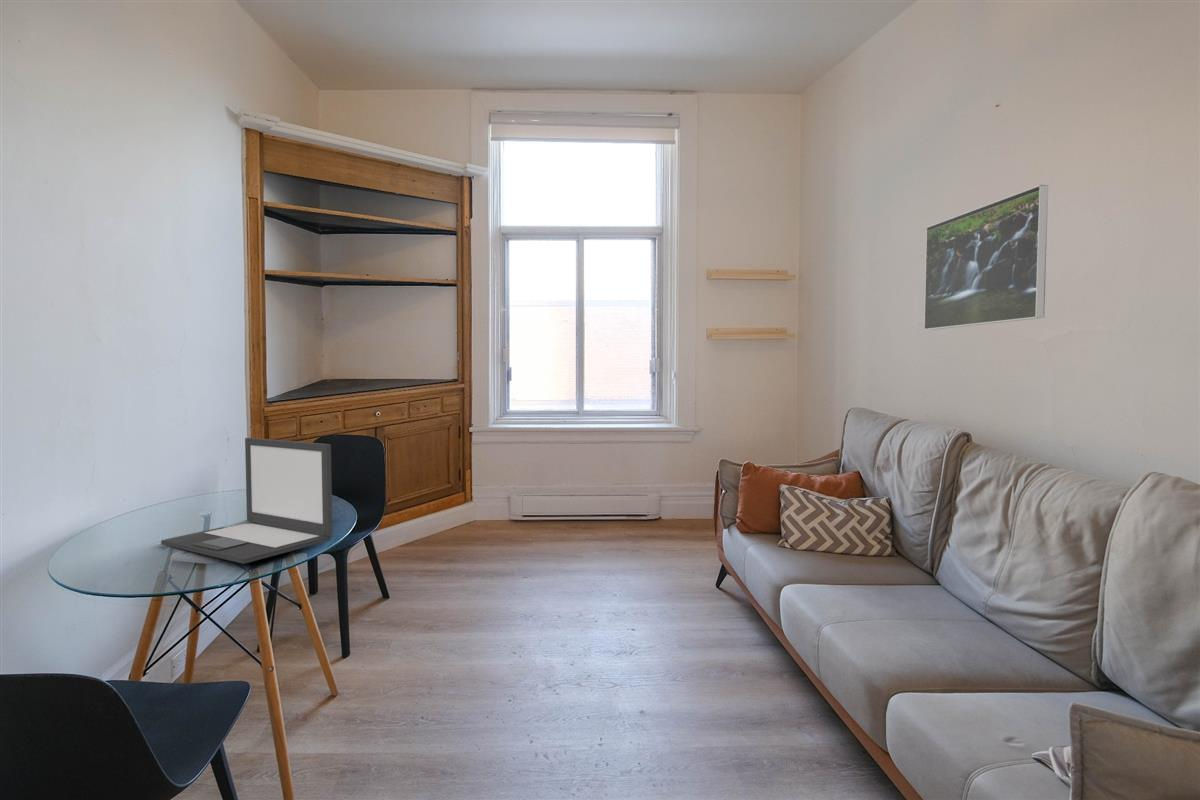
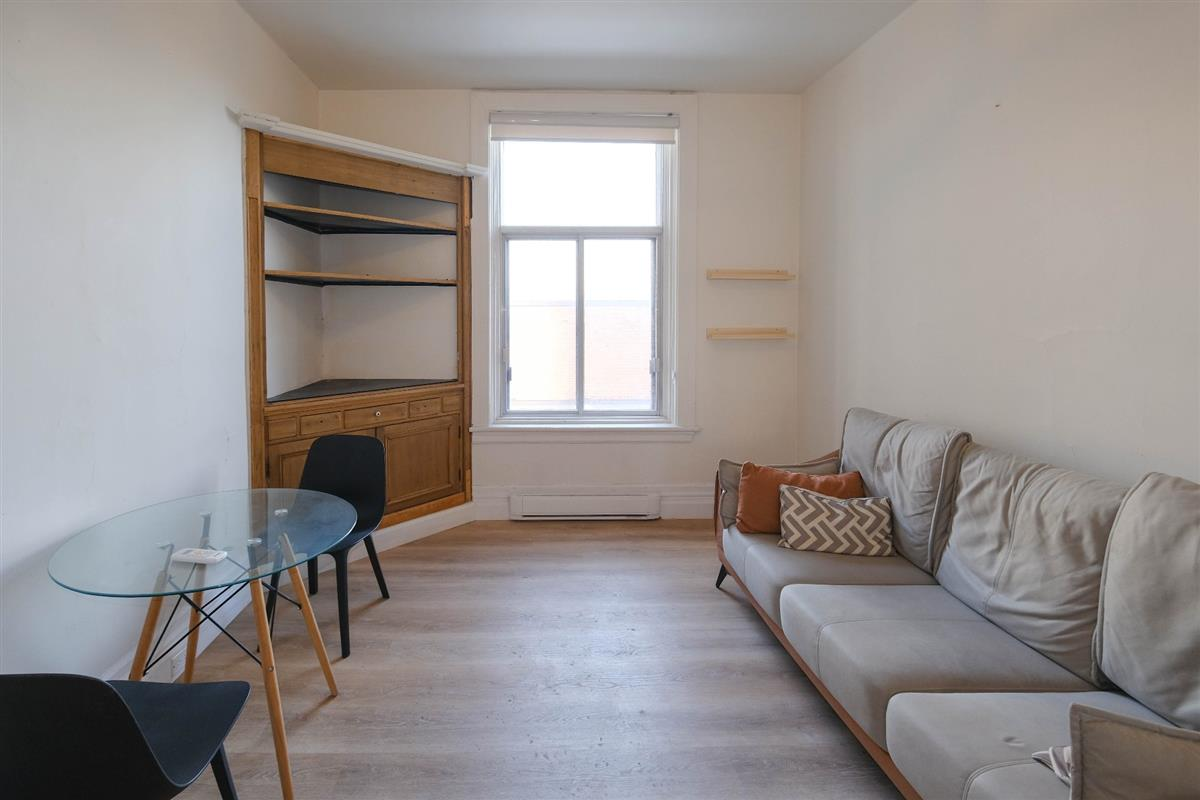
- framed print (978, 266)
- laptop (247, 493)
